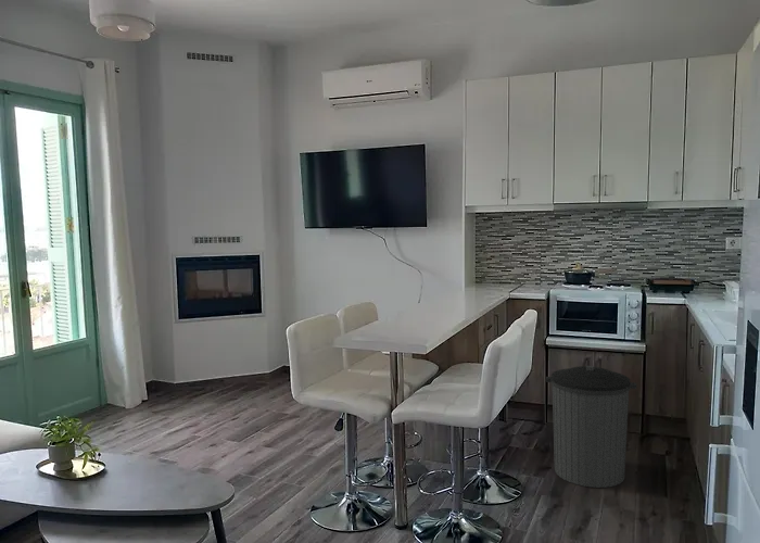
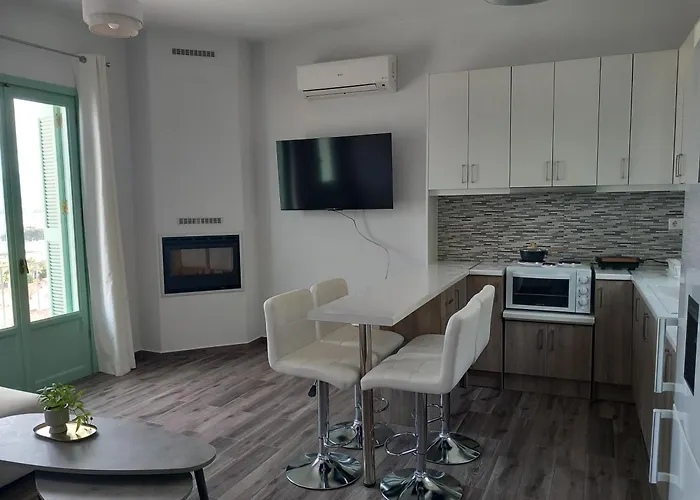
- trash can (590, 419)
